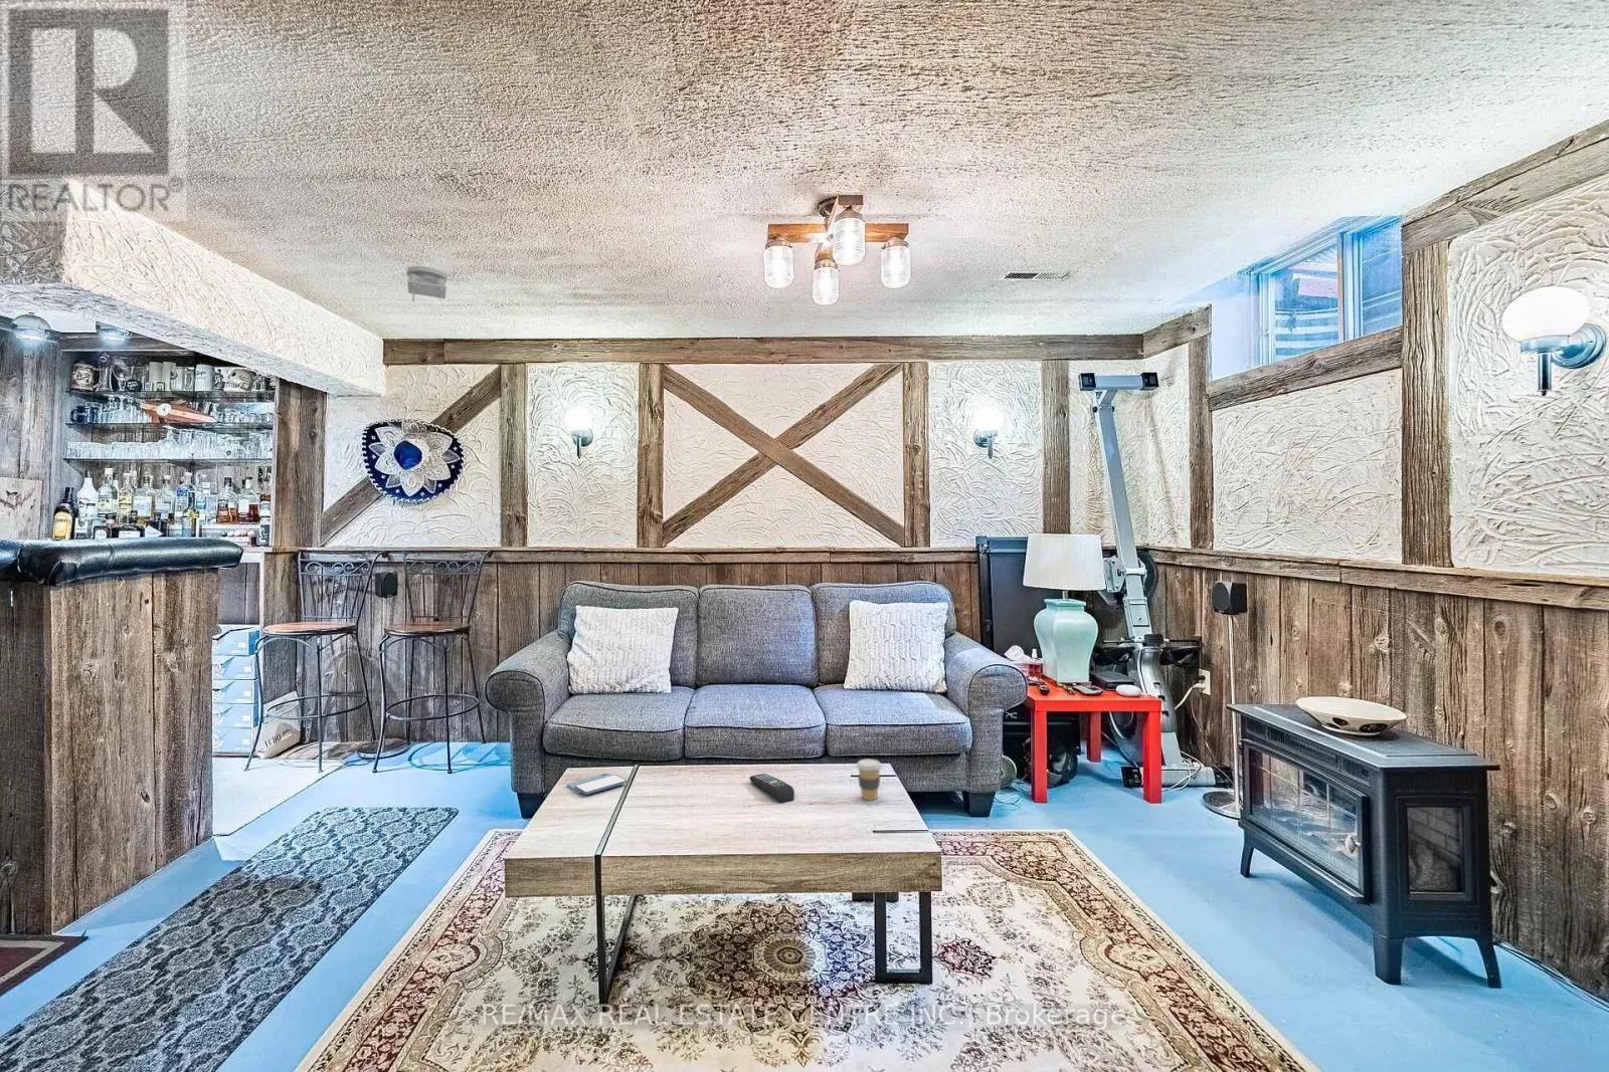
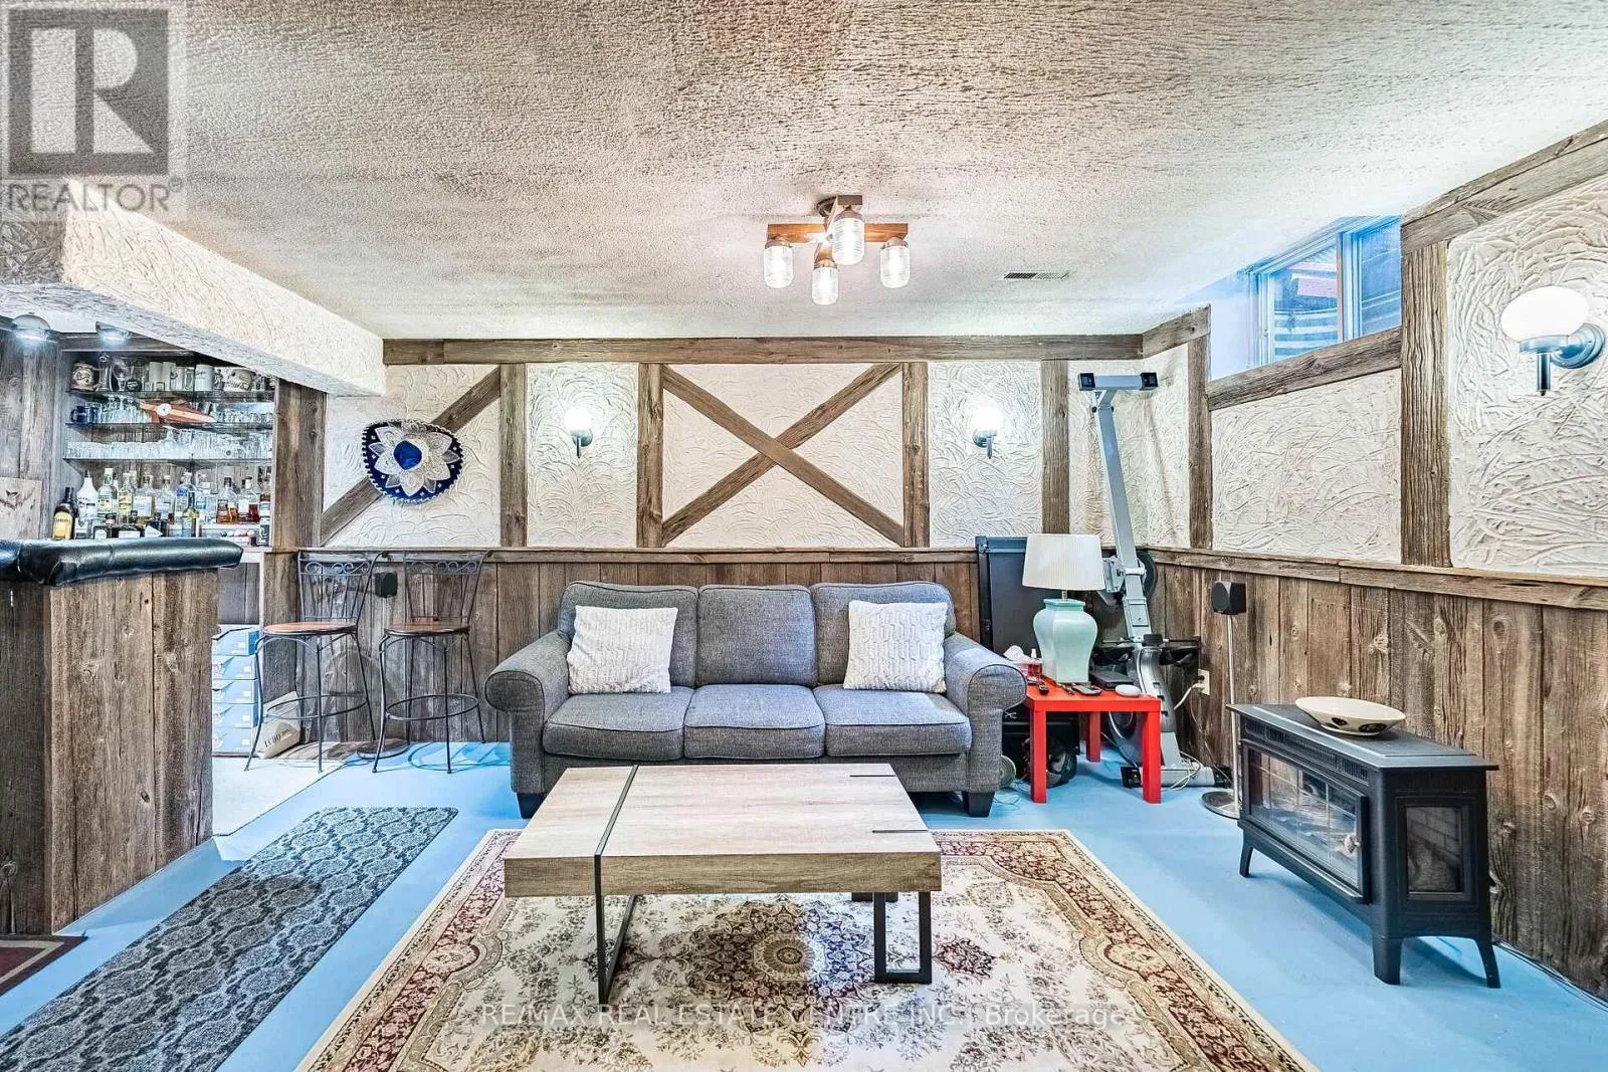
- smoke detector (426, 287)
- coffee cup (869, 780)
- smartphone (596, 782)
- remote control (771, 785)
